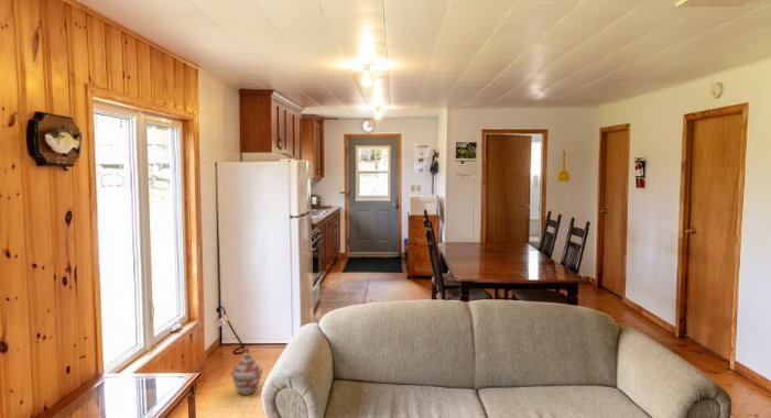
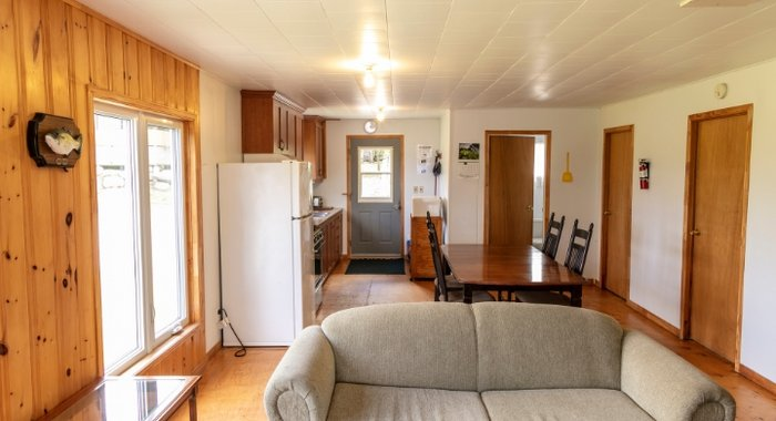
- woven basket (247, 370)
